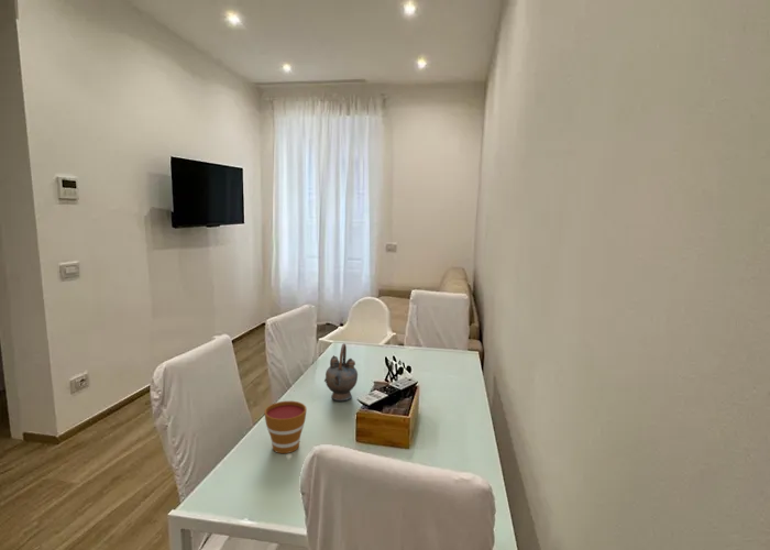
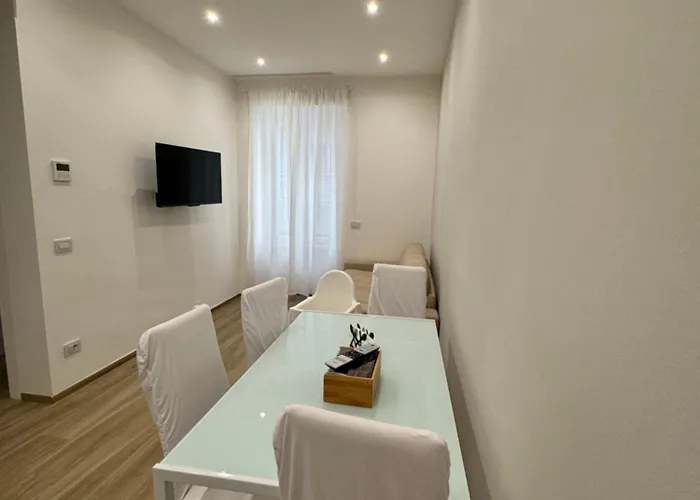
- cup (283, 427)
- teapot (340, 372)
